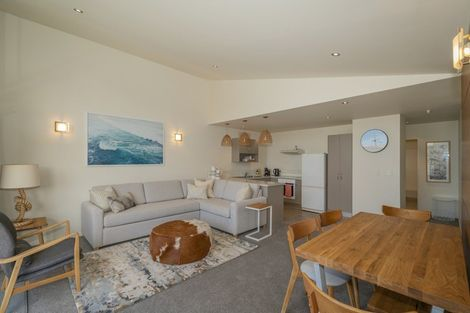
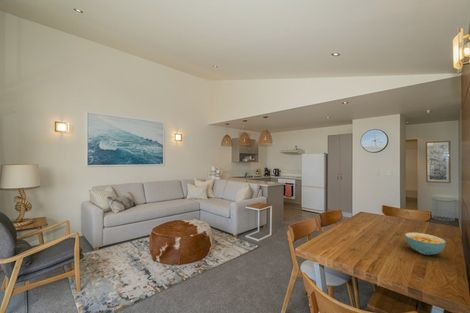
+ cereal bowl (424, 245)
